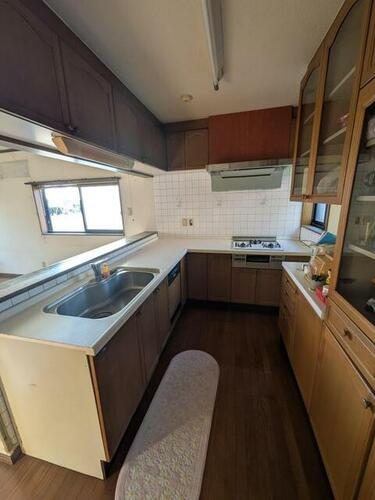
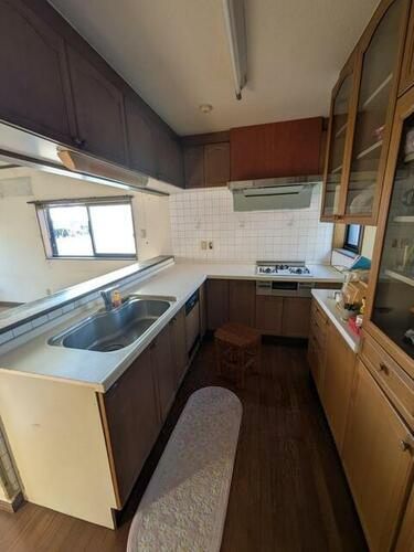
+ stool (237, 352)
